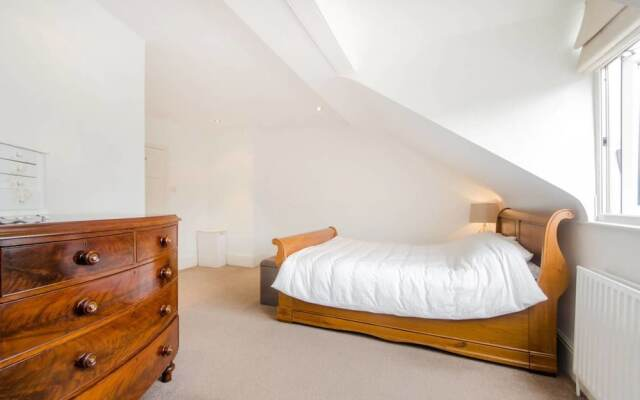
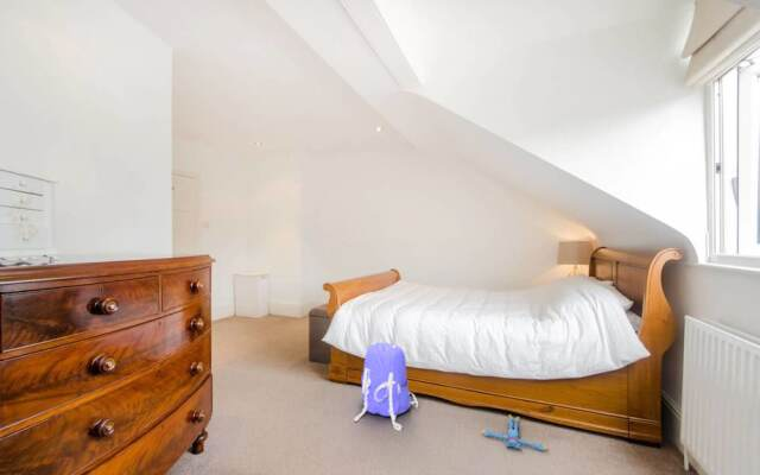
+ plush toy (513, 431)
+ backpack (384, 378)
